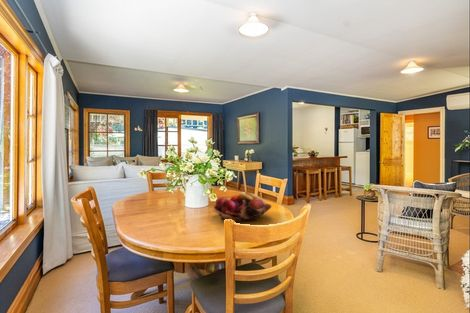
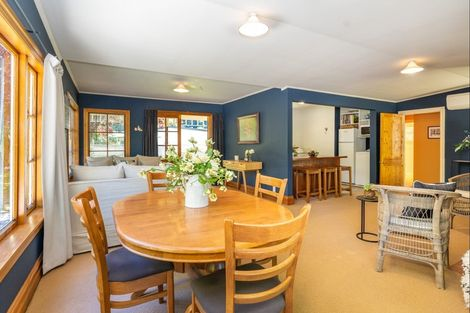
- fruit basket (242, 205)
